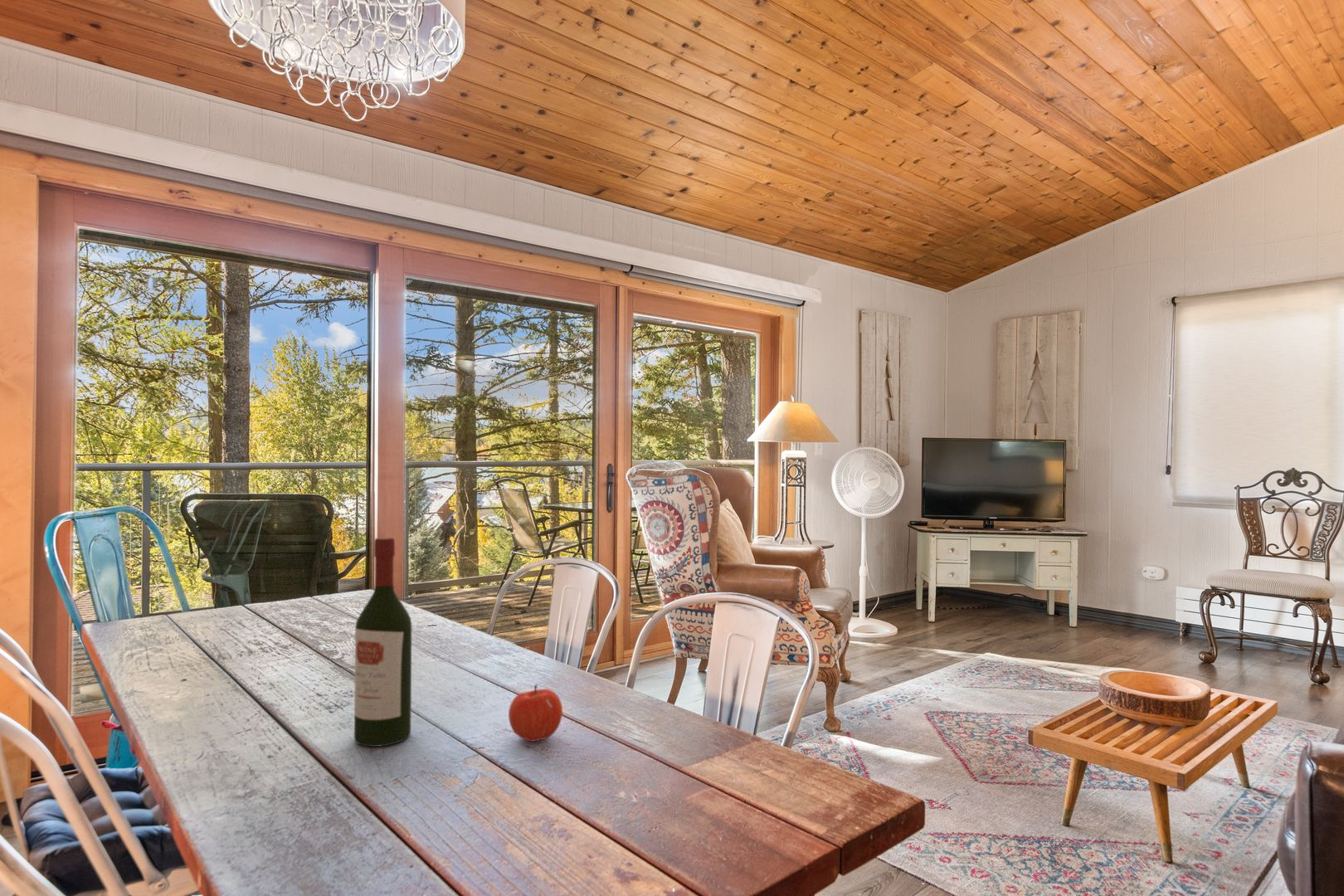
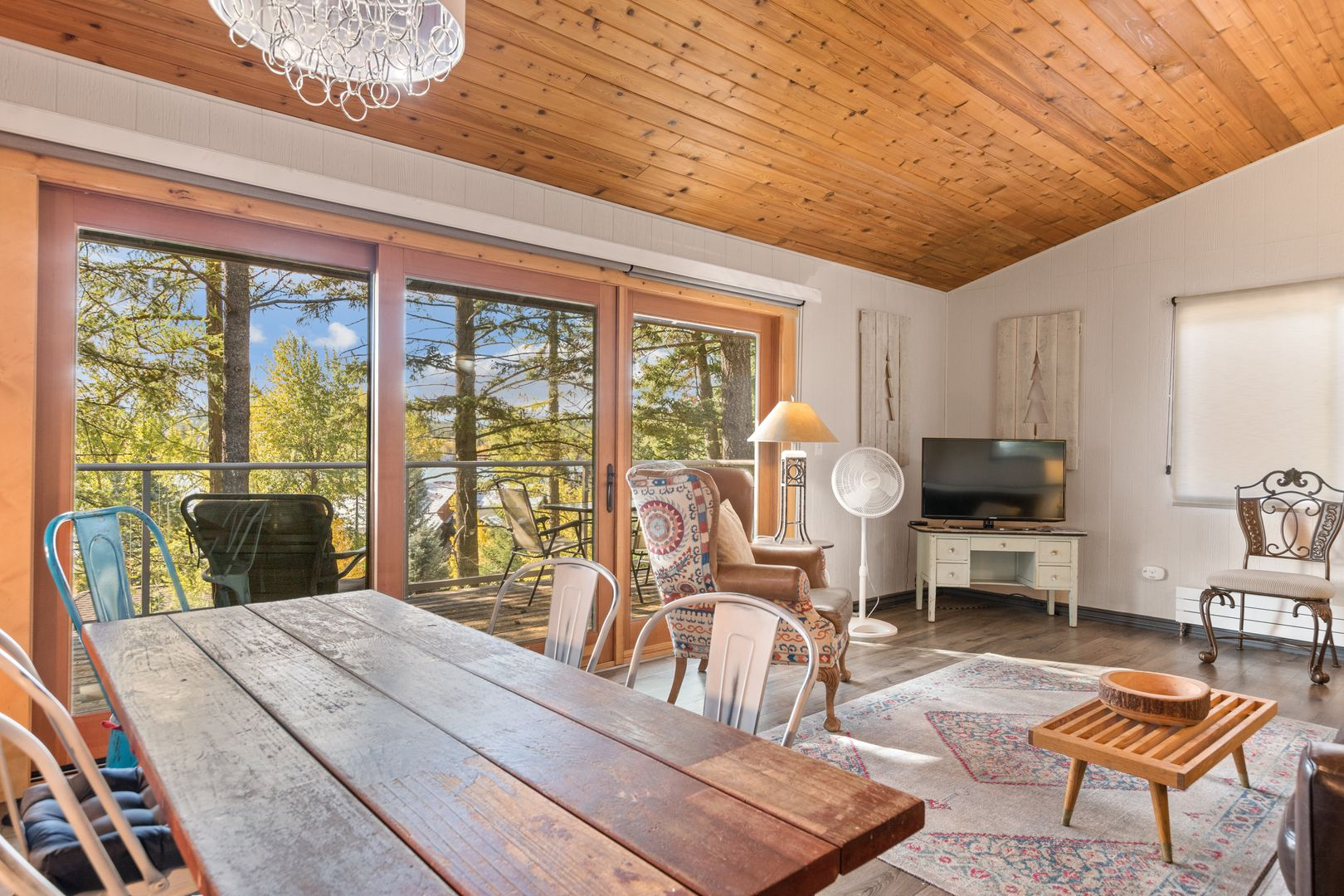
- apple (535, 710)
- wine bottle (383, 637)
